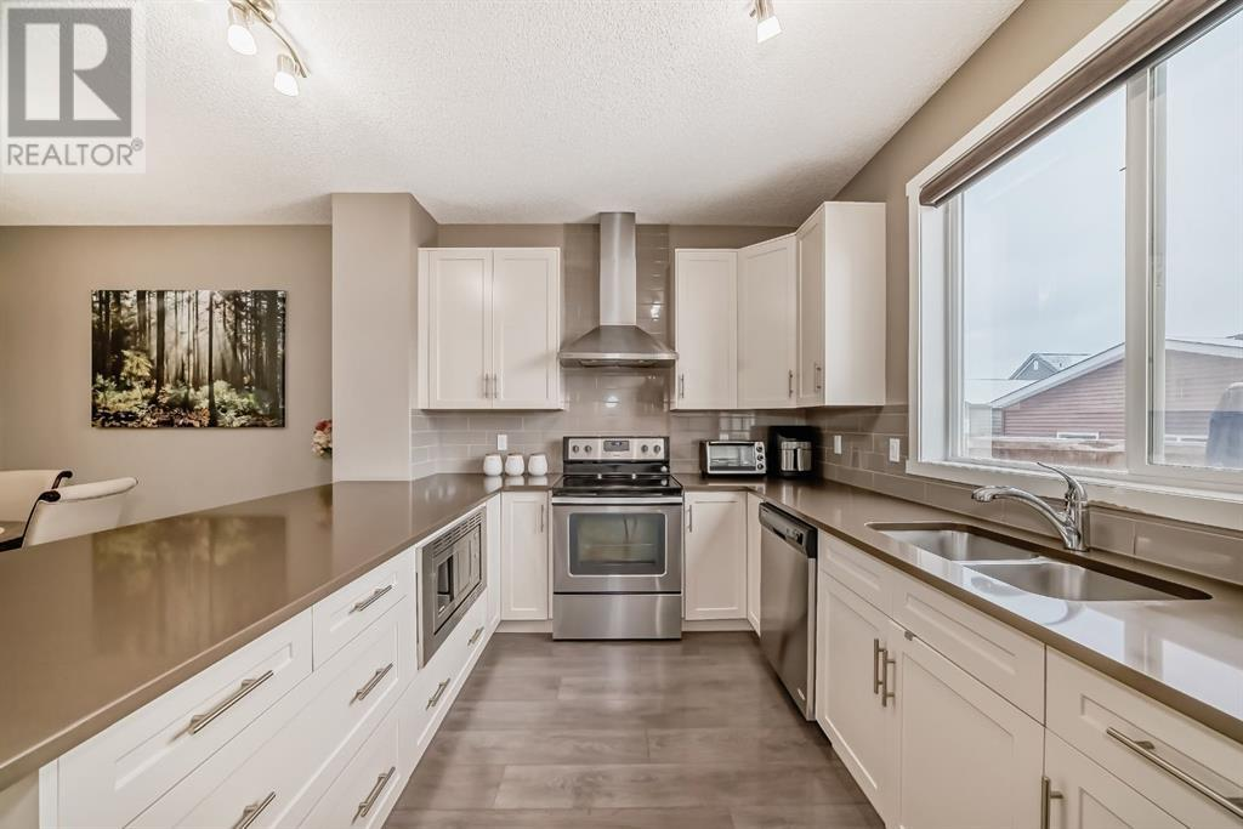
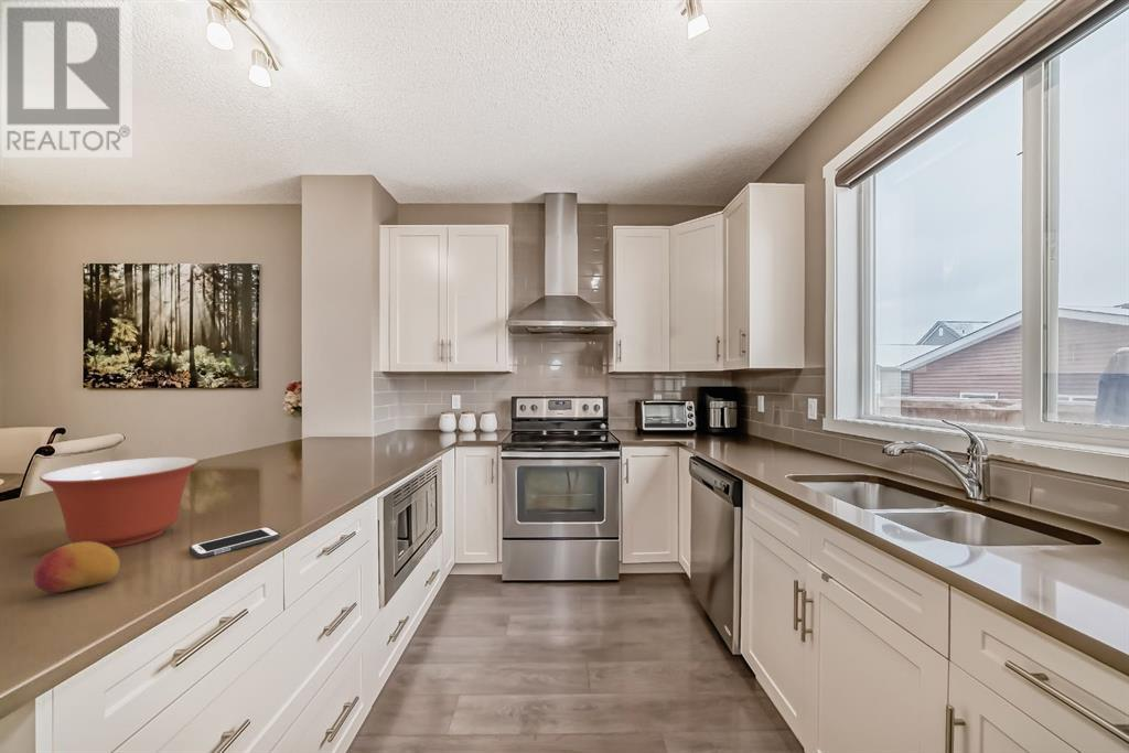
+ fruit (78, 564)
+ cell phone (236, 541)
+ mixing bowl (126, 502)
